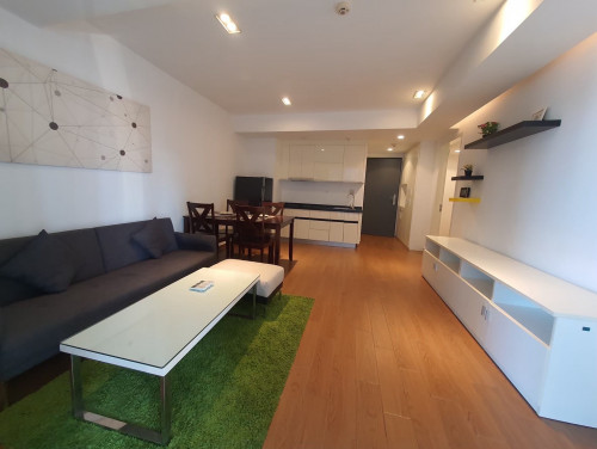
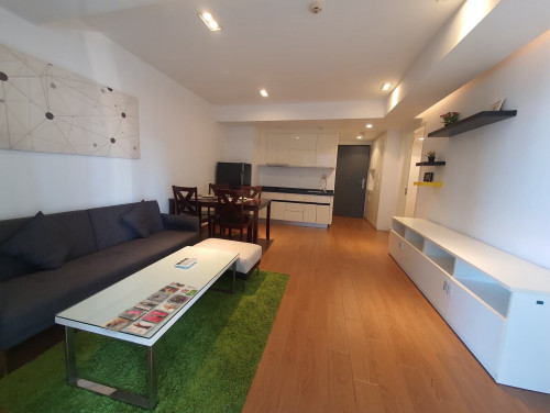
+ magazine (164, 302)
